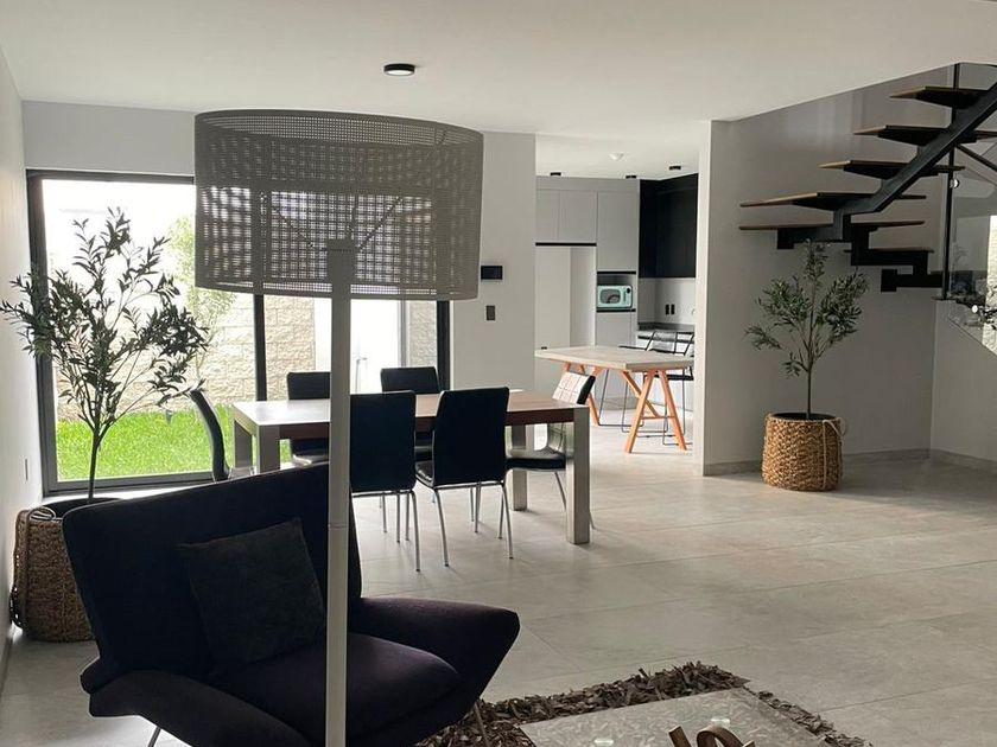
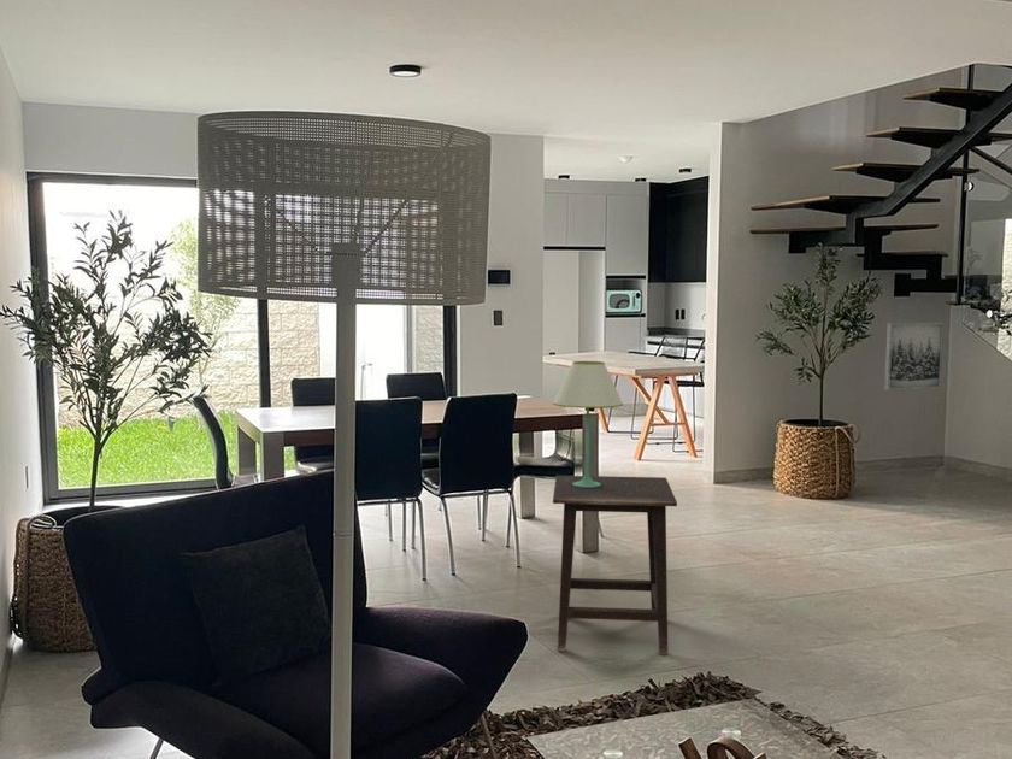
+ table lamp (587, 423)
+ side table (611, 579)
+ wall art (913, 355)
